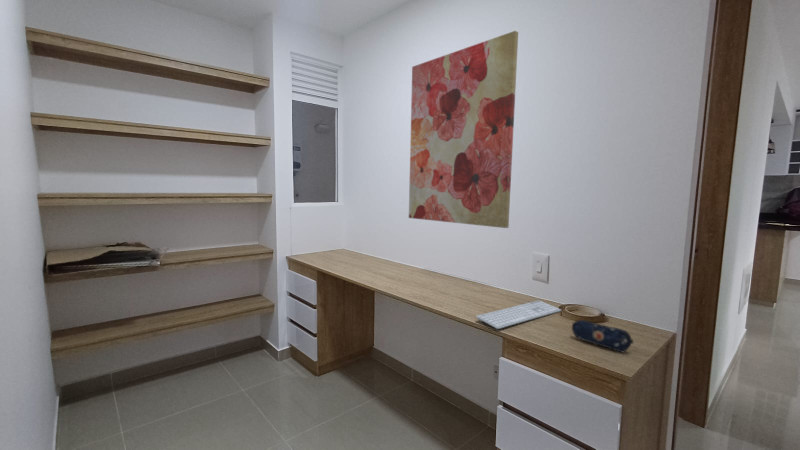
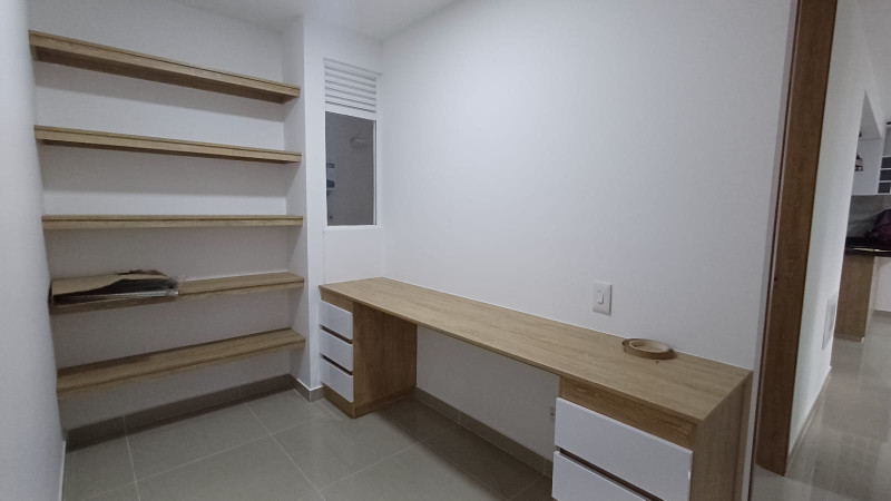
- pencil case (600, 334)
- wall art (455, 138)
- keyboard (520, 313)
